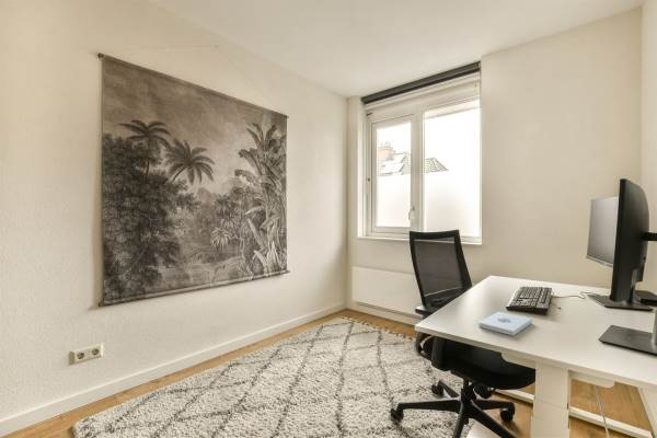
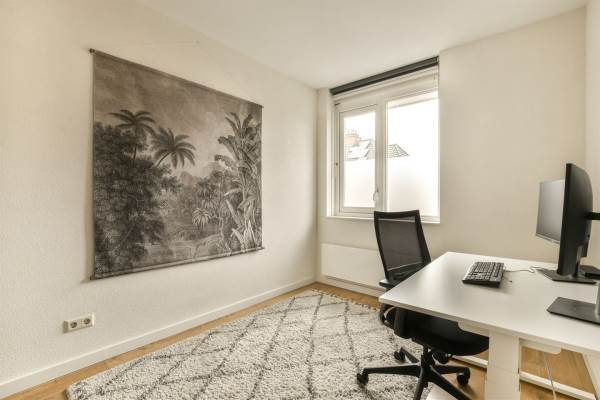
- notepad (505, 322)
